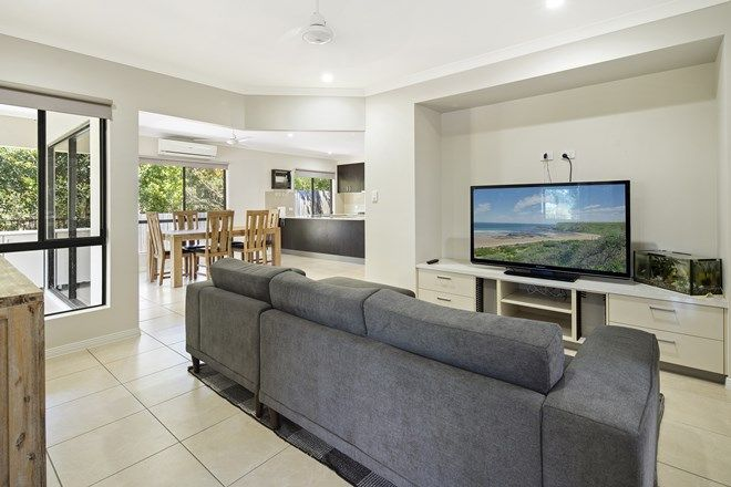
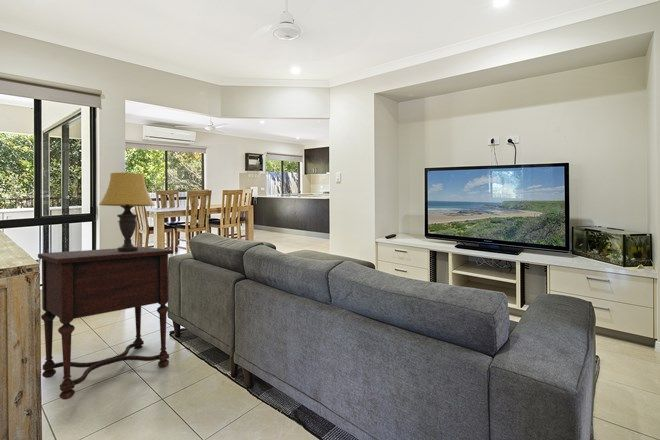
+ side table (107, 311)
+ table lamp (127, 211)
